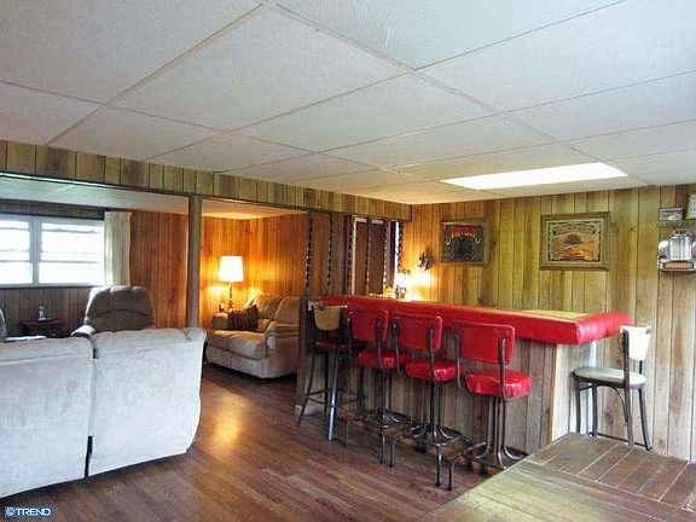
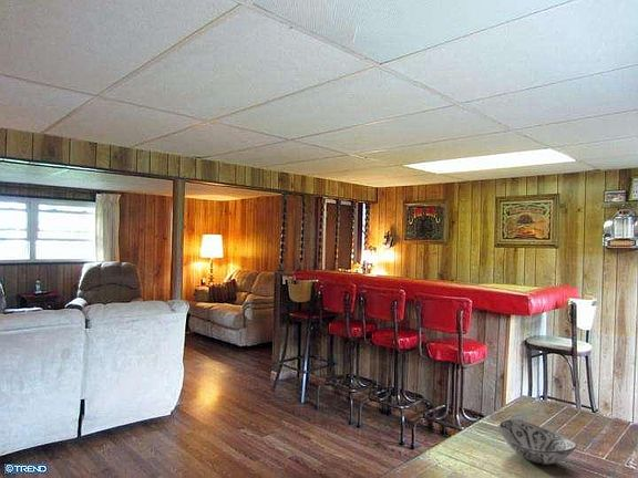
+ decorative bowl (535, 445)
